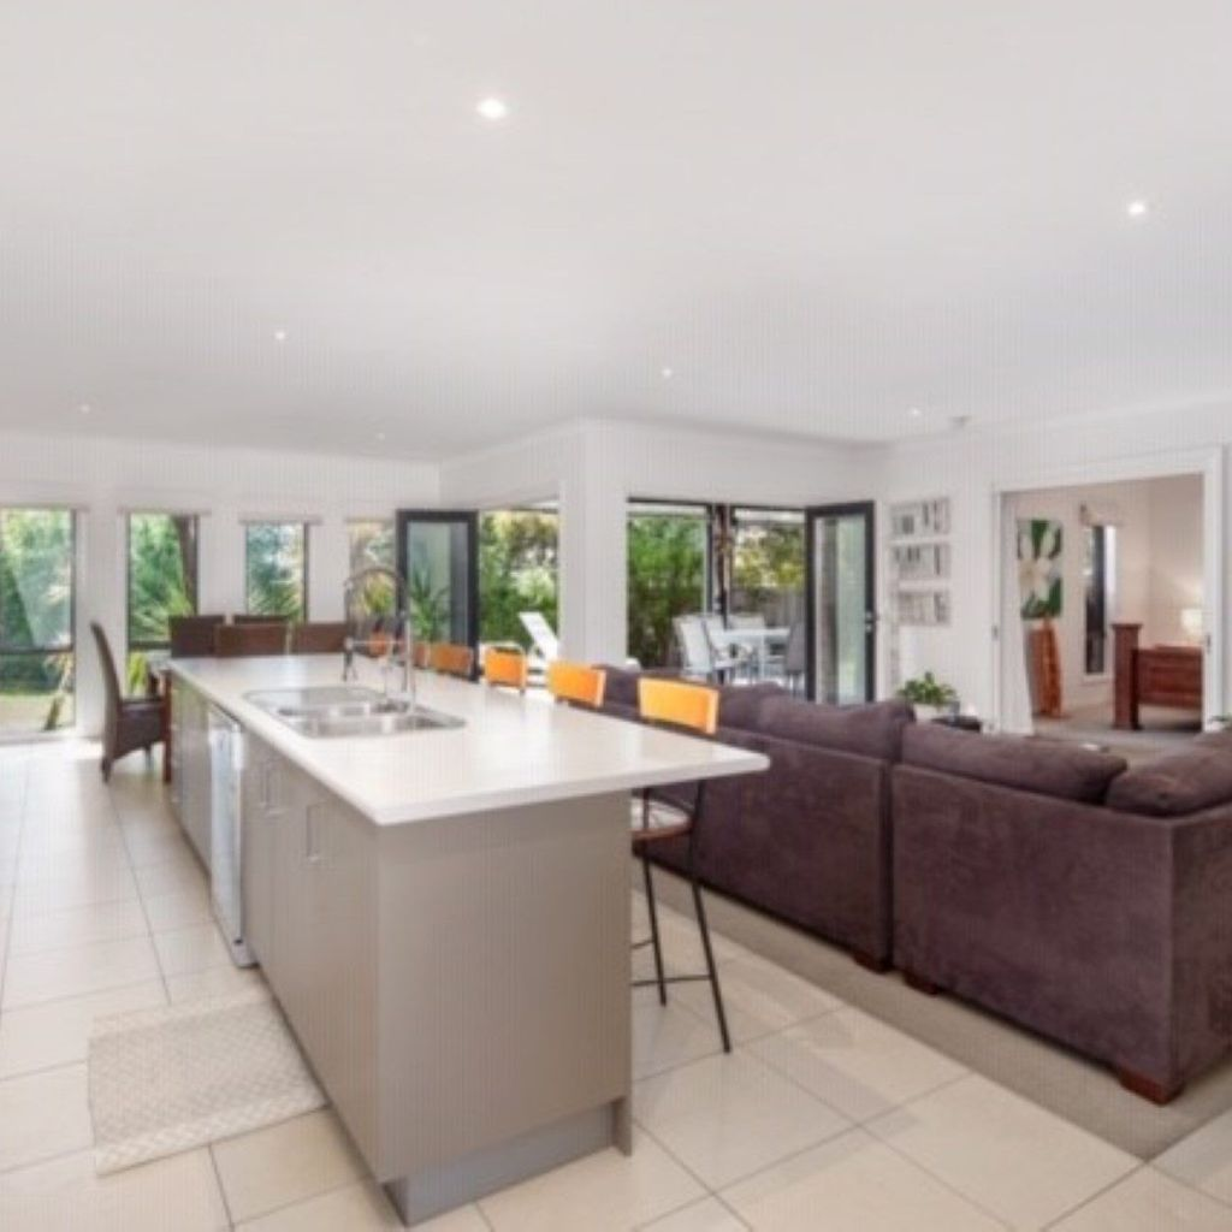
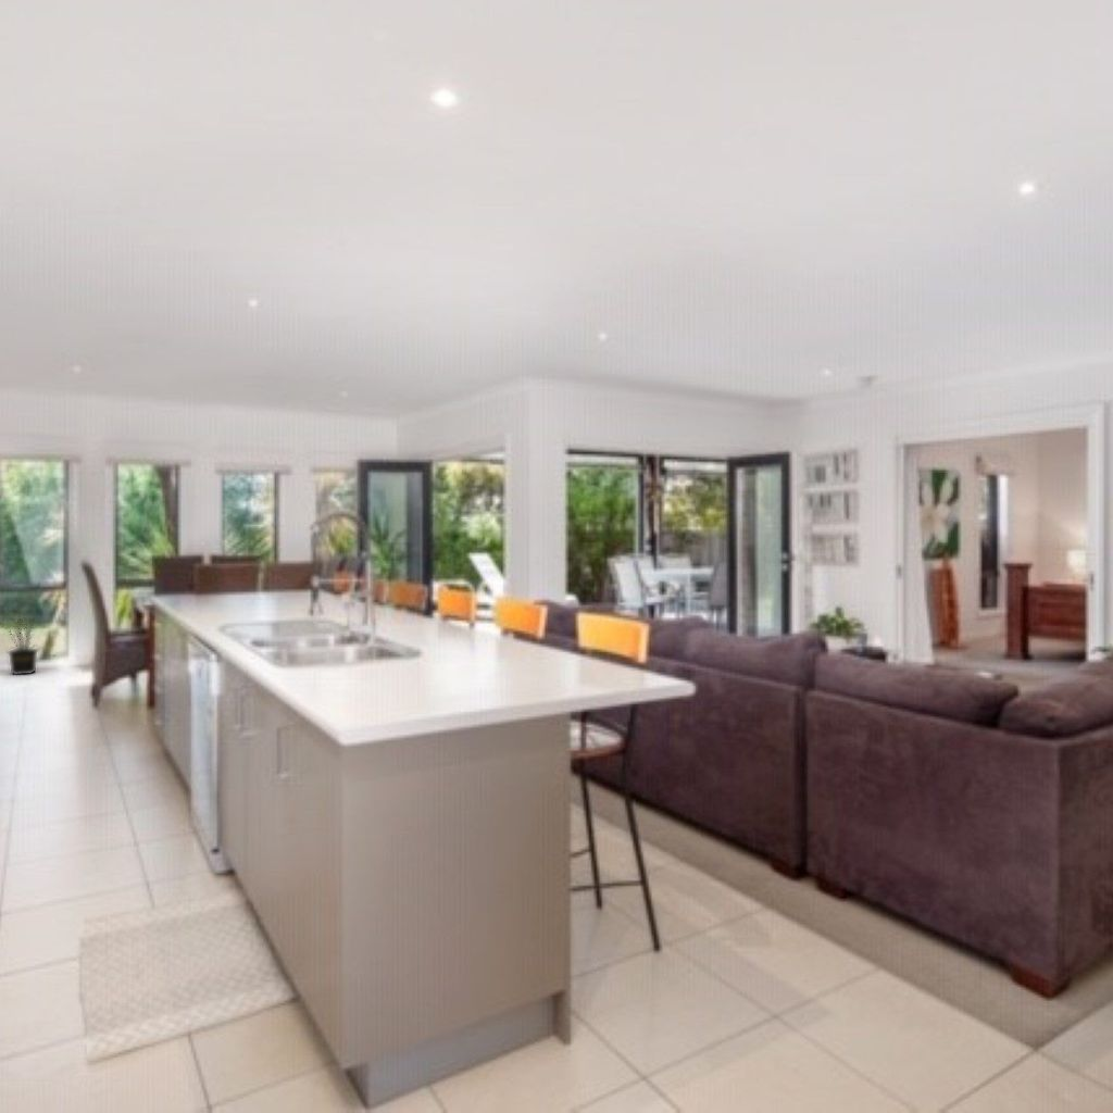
+ potted plant (21, 639)
